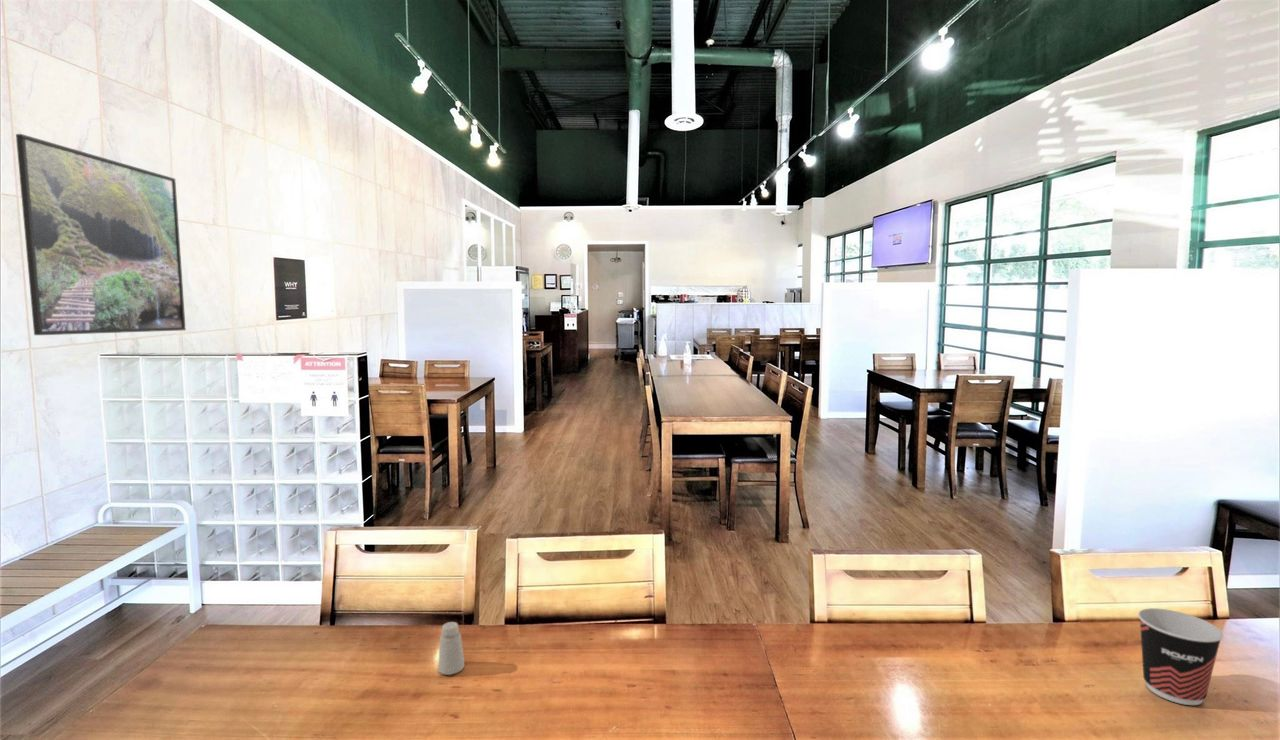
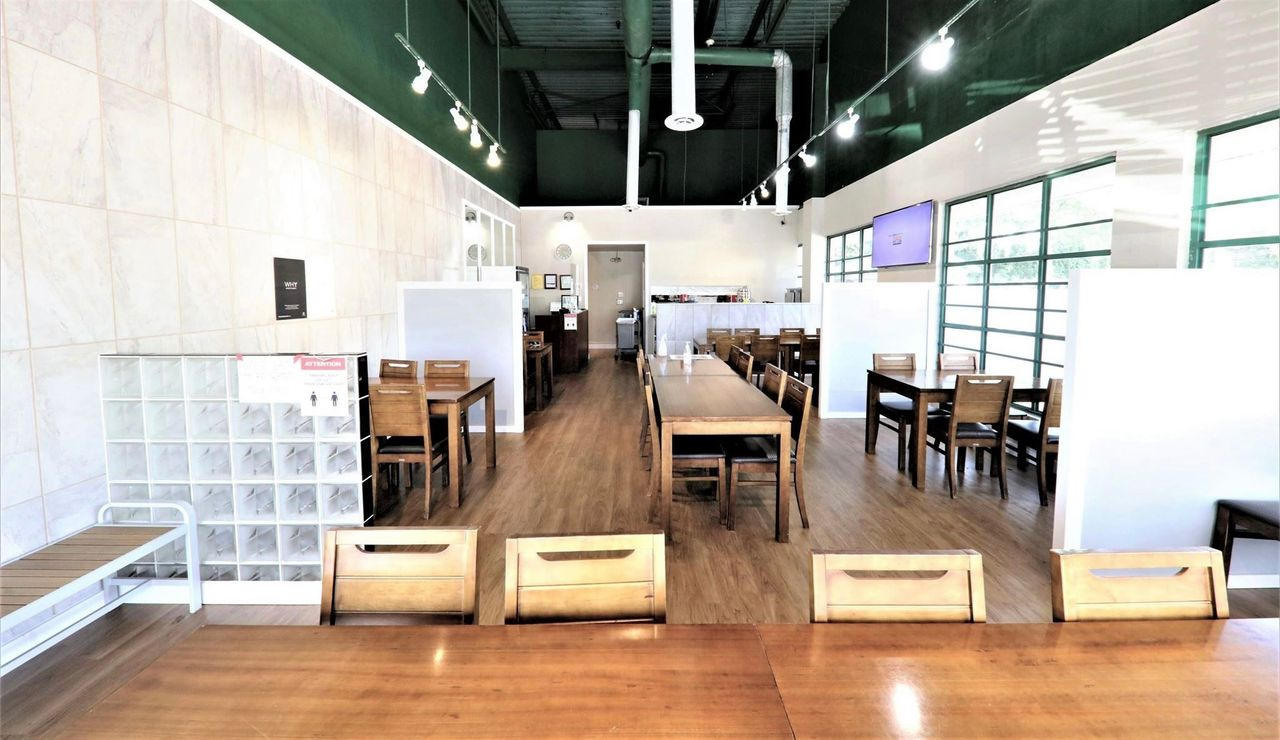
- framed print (113, 247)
- saltshaker (450, 646)
- cup (1176, 657)
